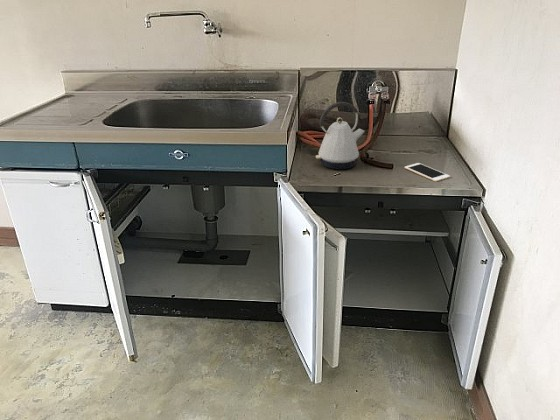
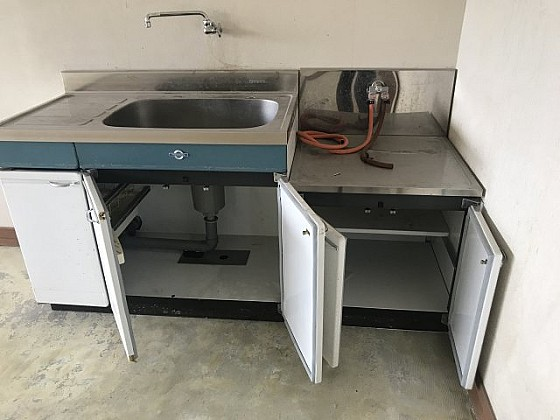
- kettle (340, 133)
- cell phone (426, 171)
